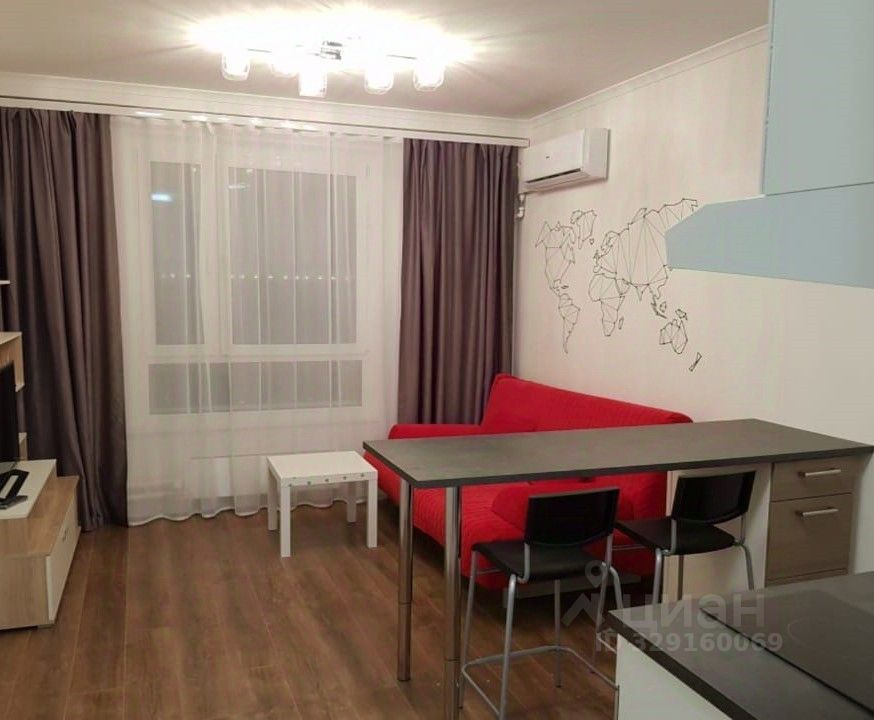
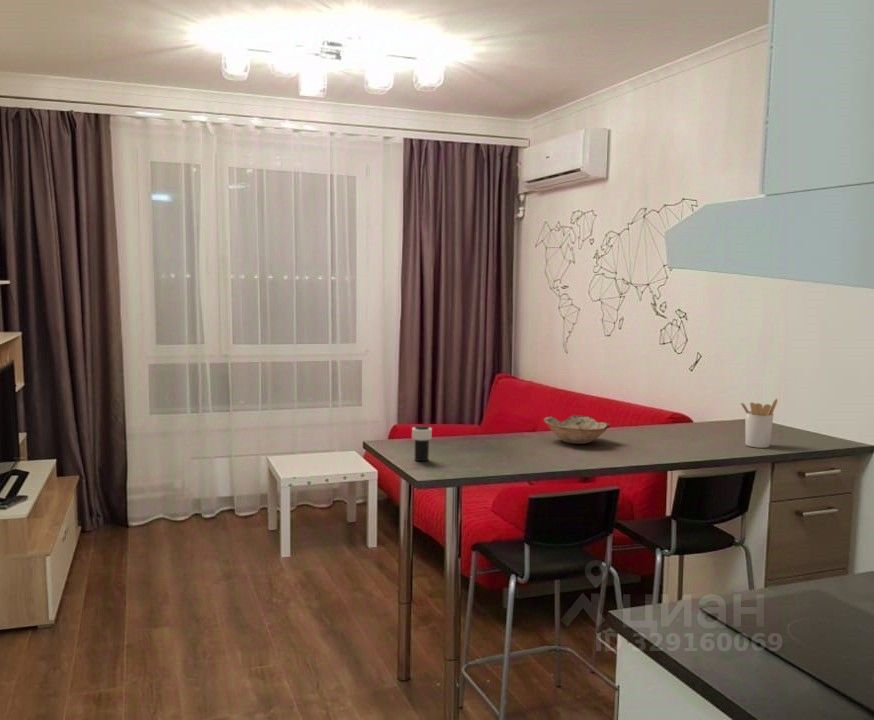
+ utensil holder (759, 422)
+ bowl (576, 431)
+ cup (421, 443)
